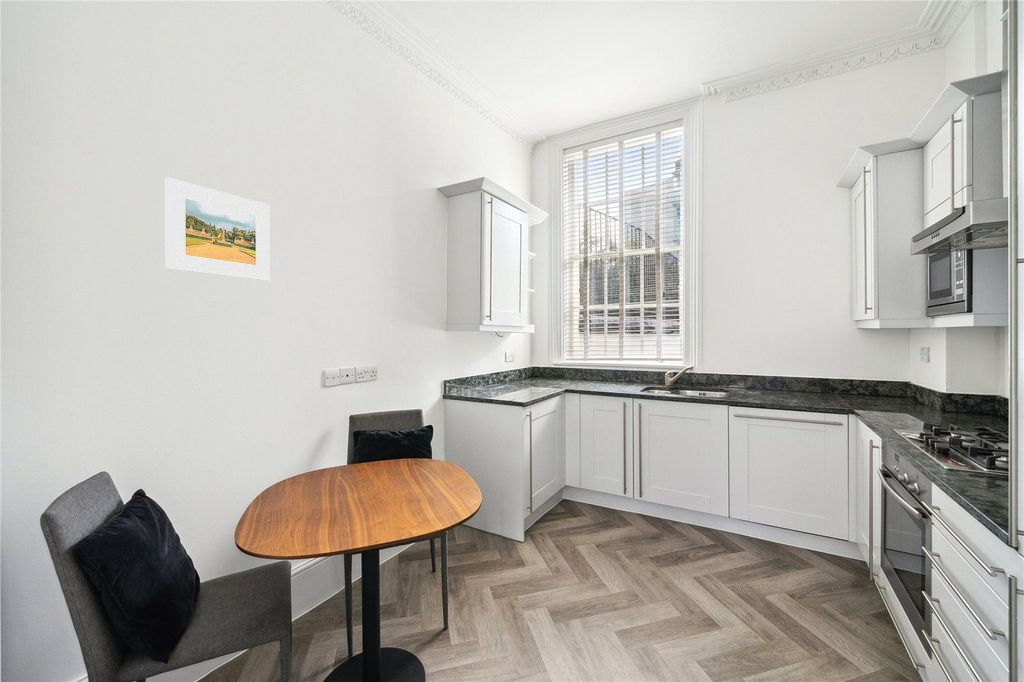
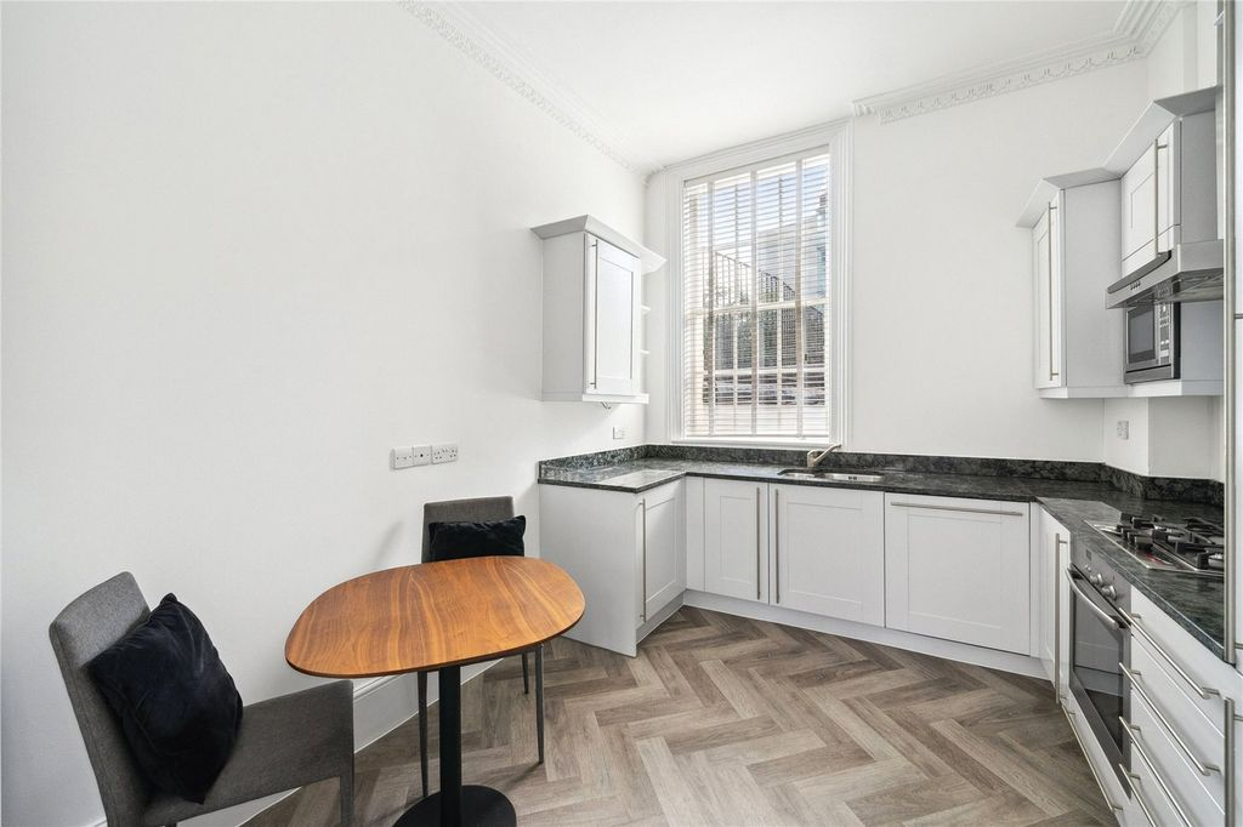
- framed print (222, 234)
